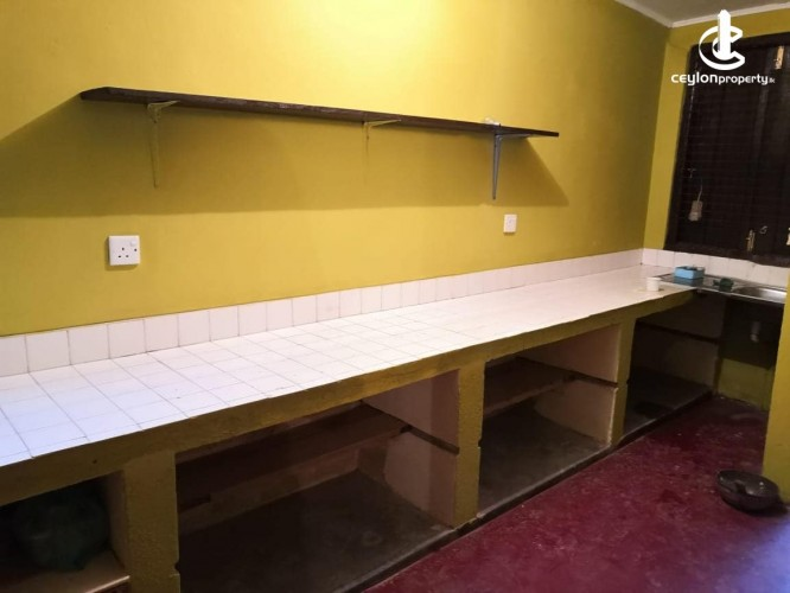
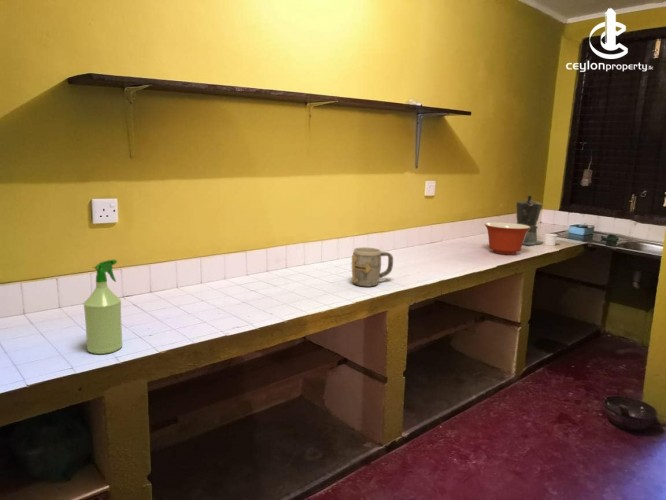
+ mug (372, 266)
+ coffee maker (526, 218)
+ mixing bowl (505, 238)
+ spray bottle (103, 306)
